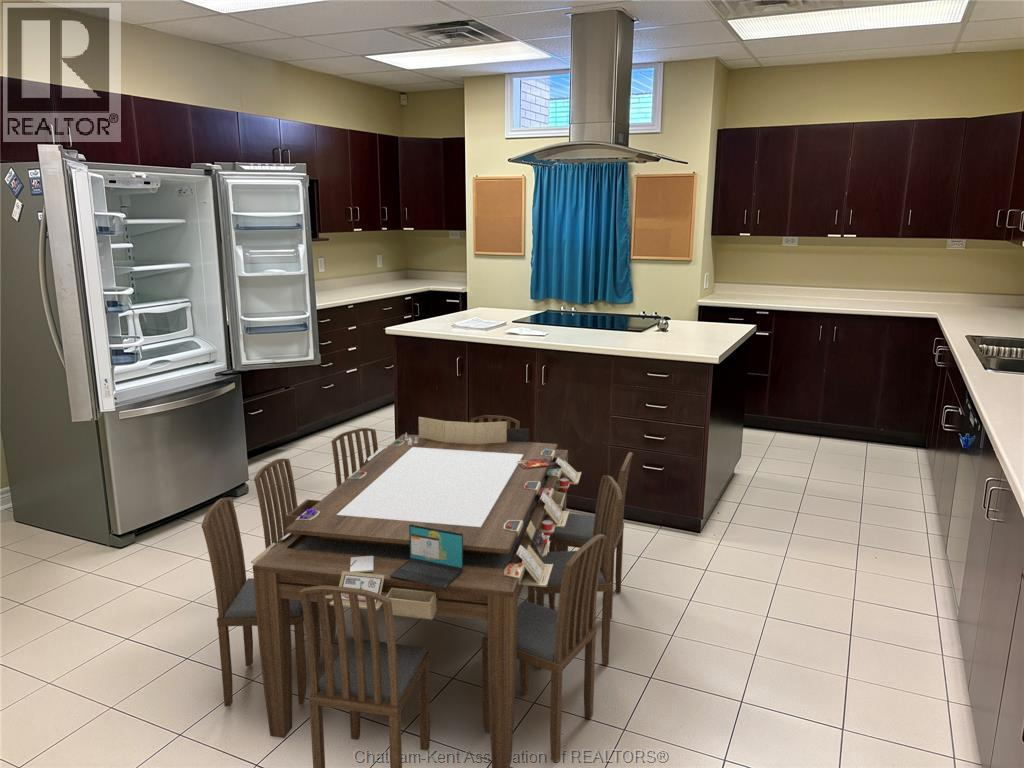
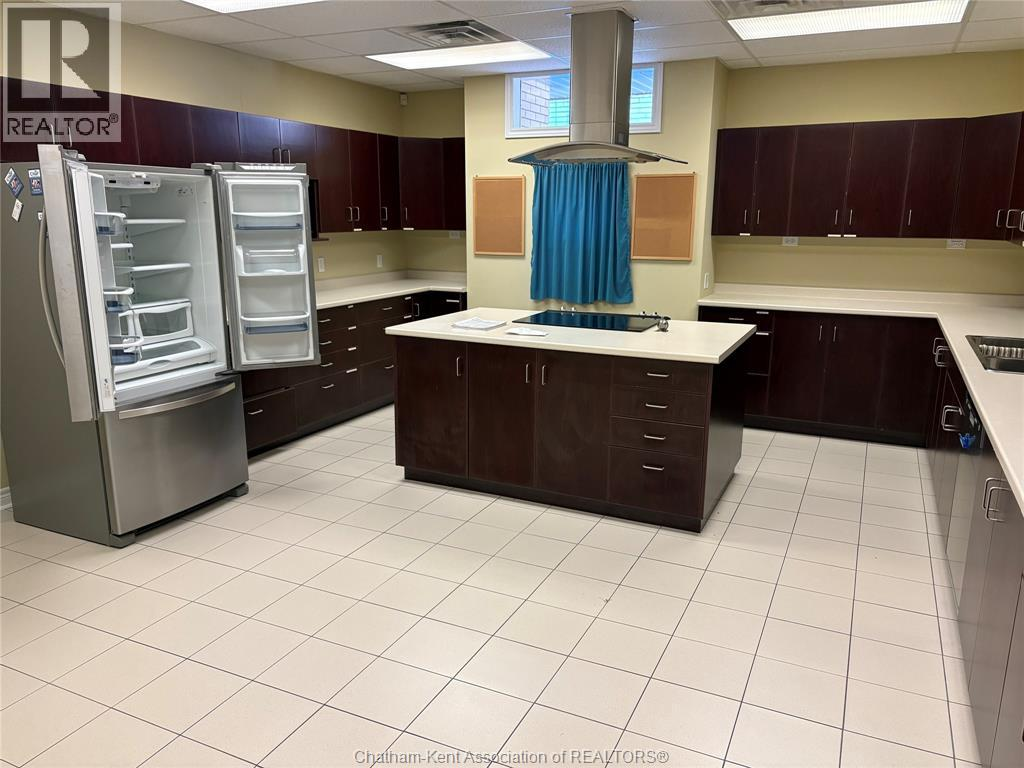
- dining table (442, 547)
